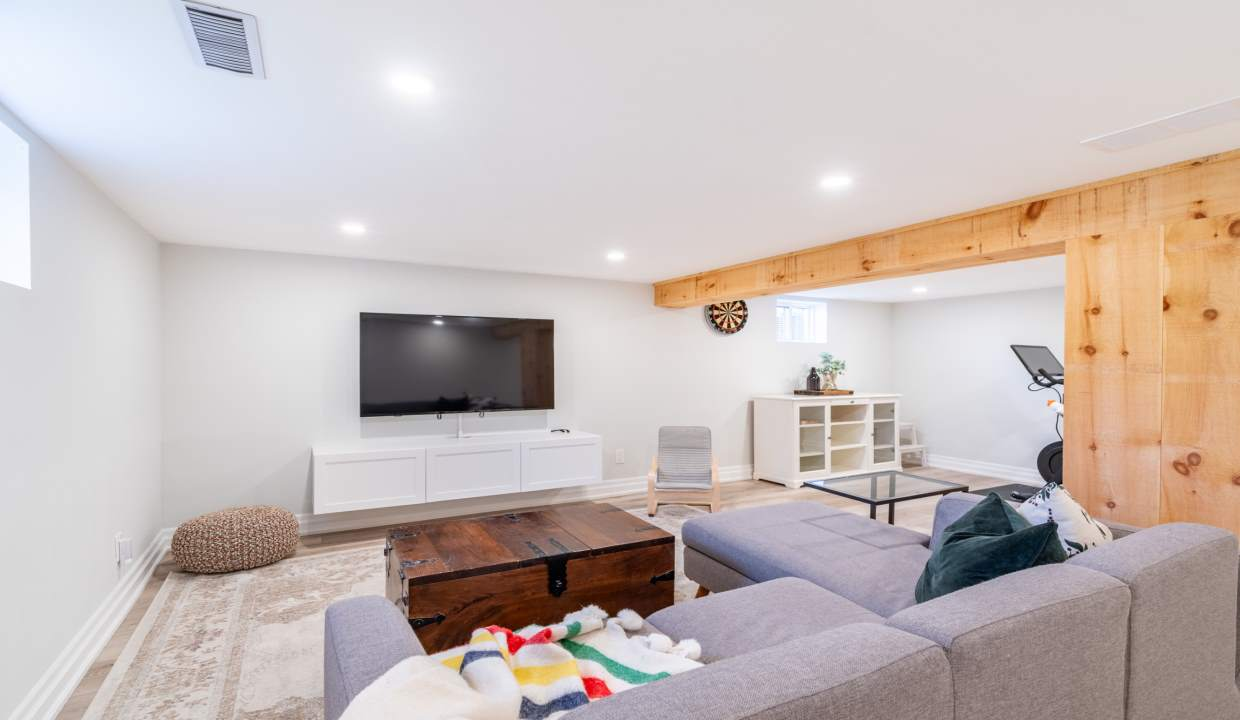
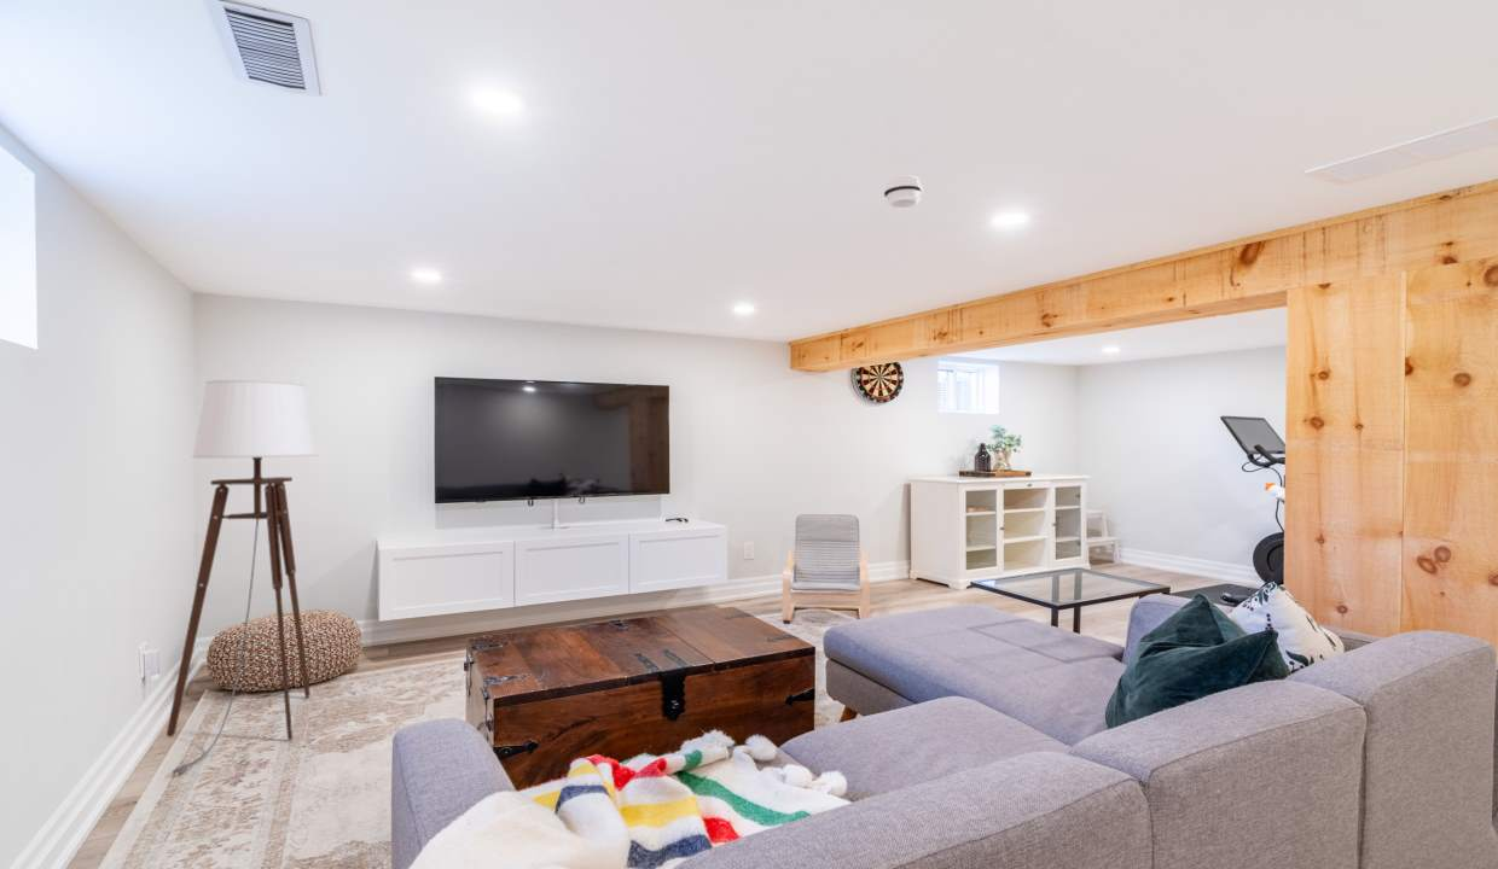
+ floor lamp (252, 558)
+ smoke detector (902, 192)
